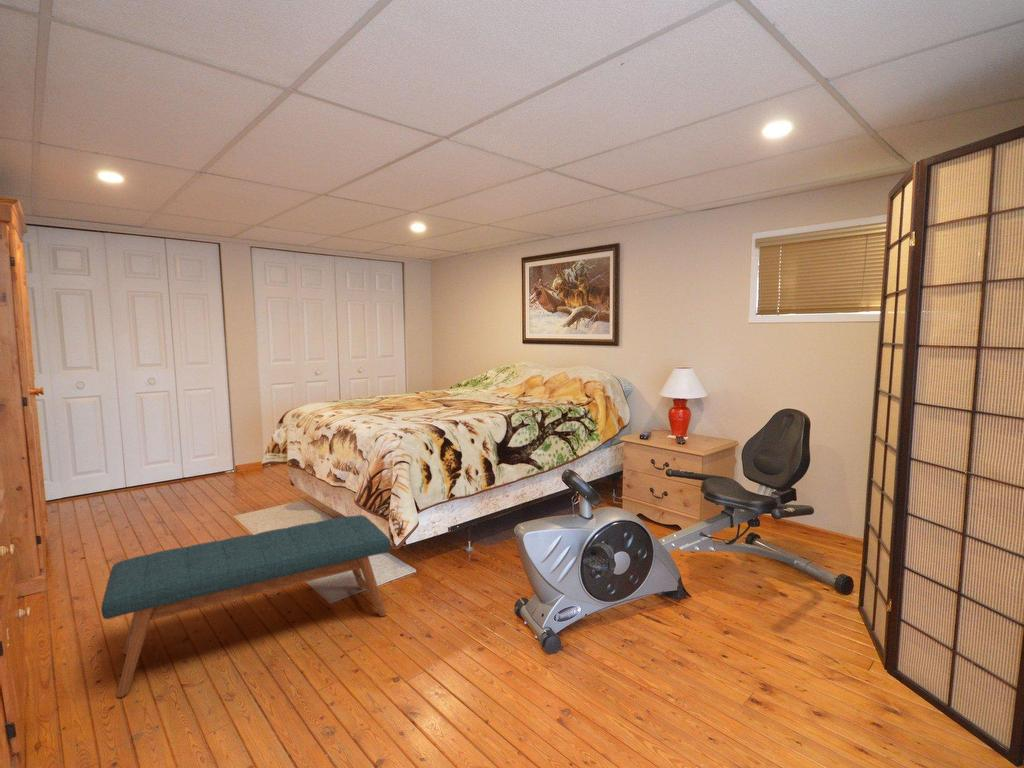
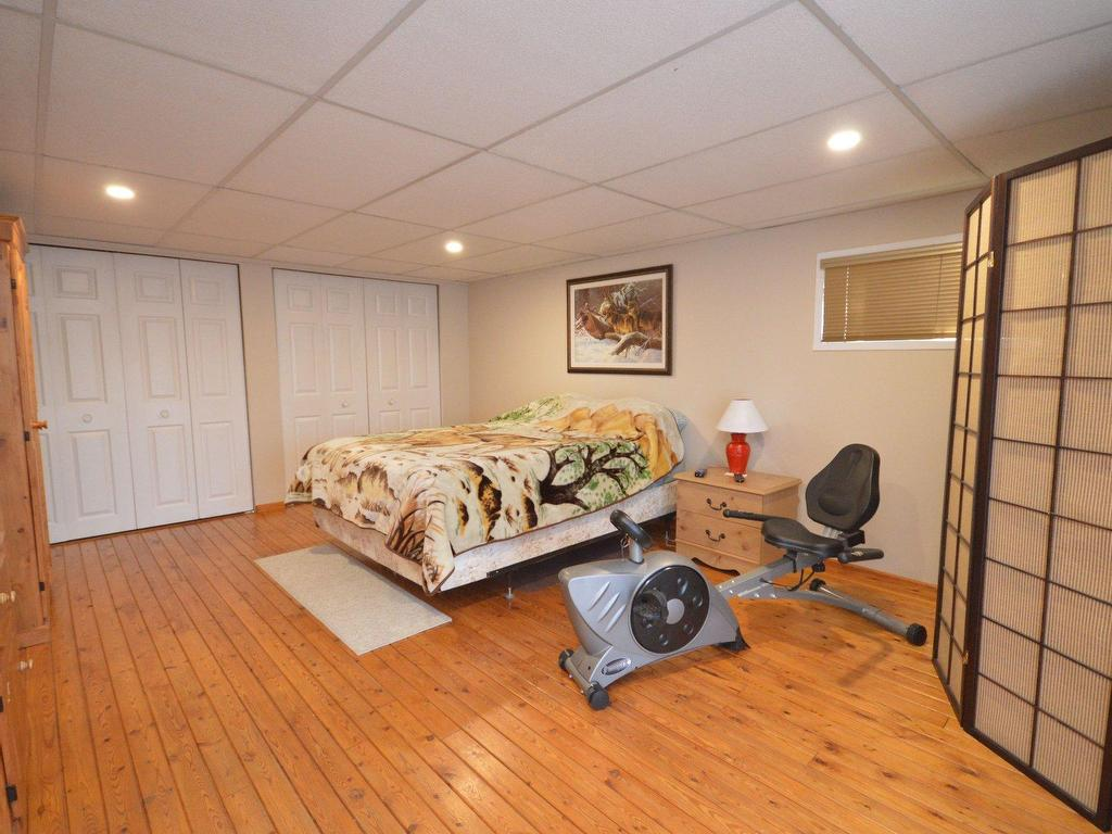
- bench (261, 587)
